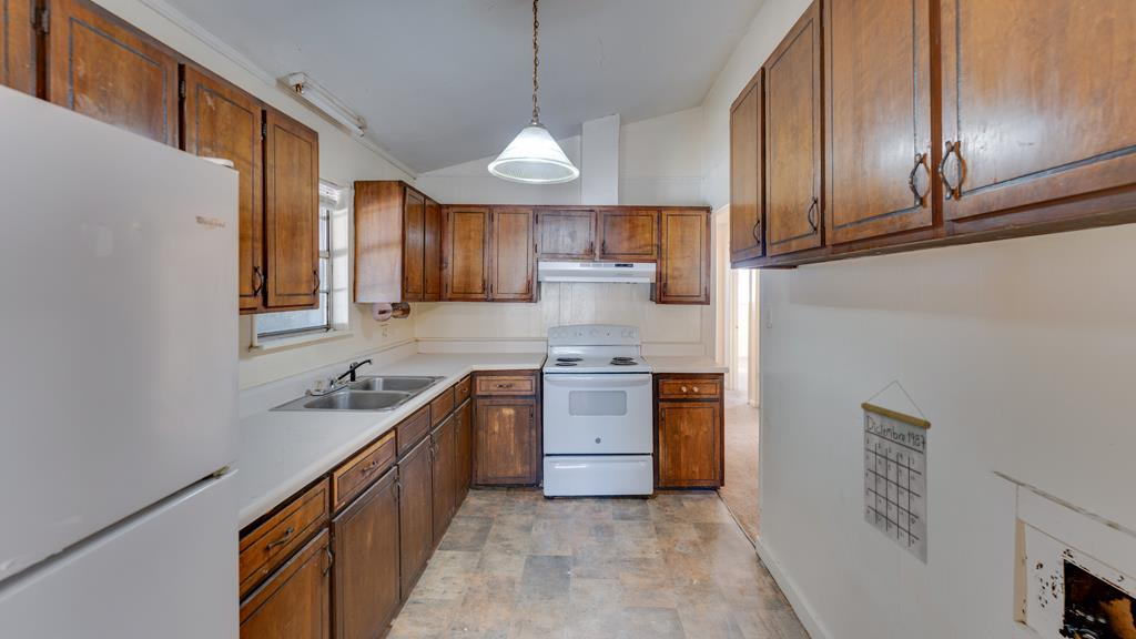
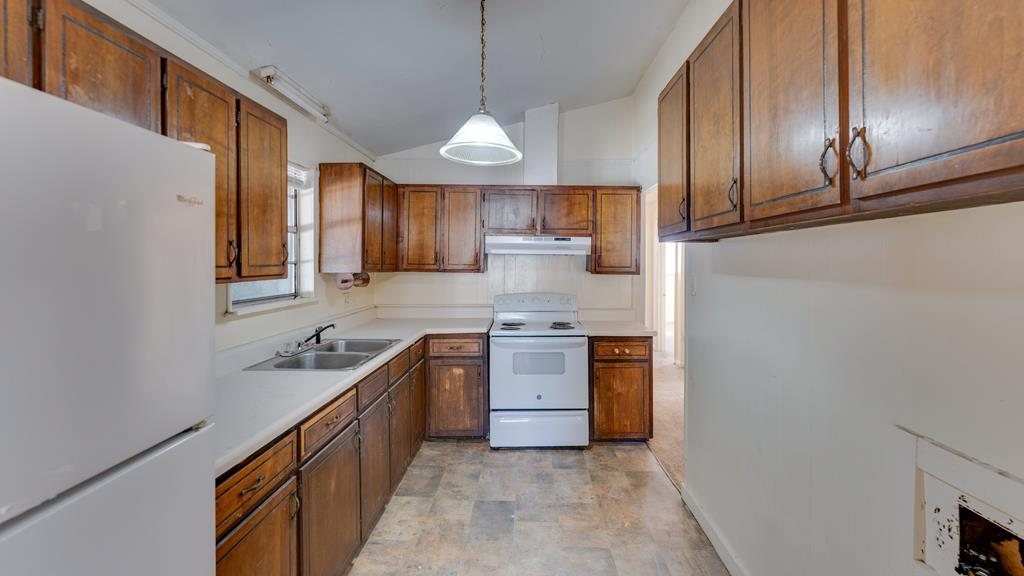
- calendar (892, 459)
